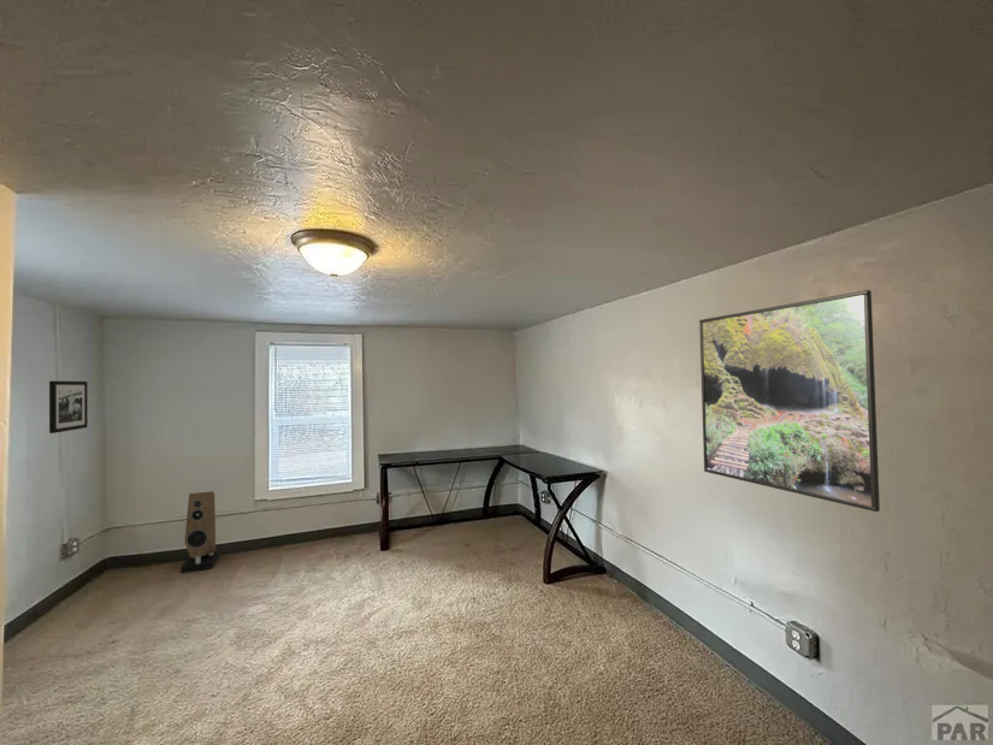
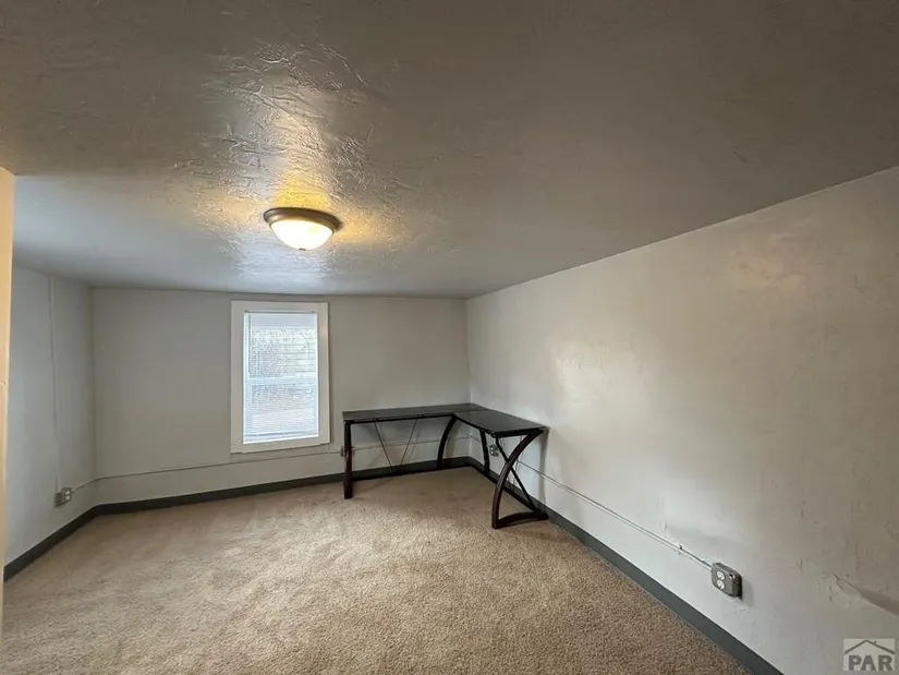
- speaker (201, 527)
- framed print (772, 397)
- picture frame (69, 406)
